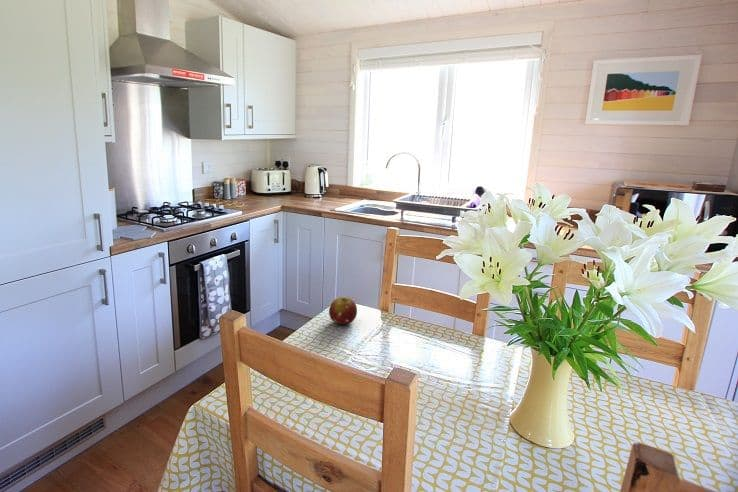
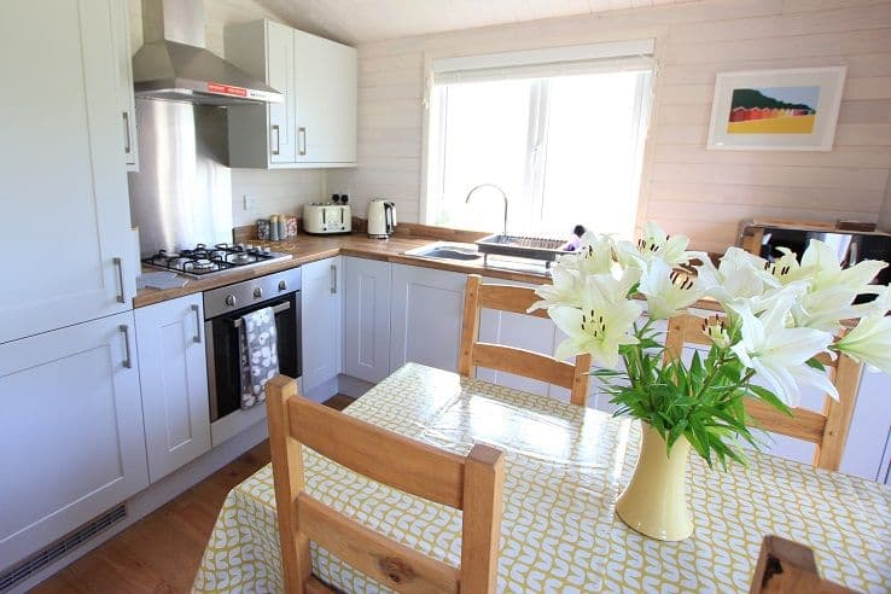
- fruit (342, 310)
